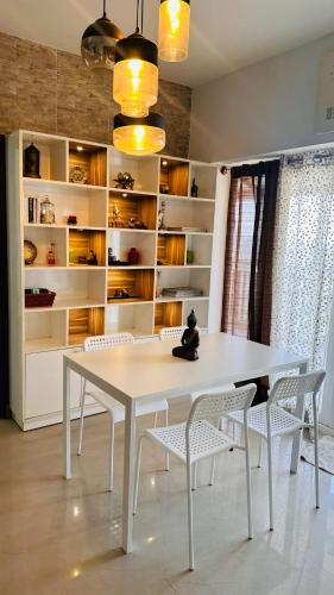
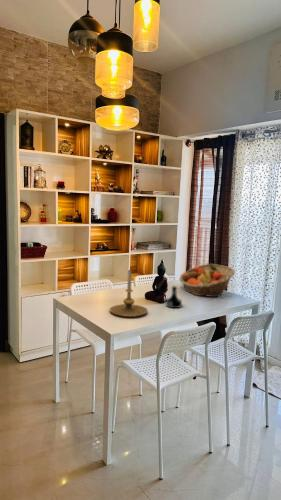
+ tequila bottle (173, 296)
+ fruit basket (206, 279)
+ candle holder (129, 291)
